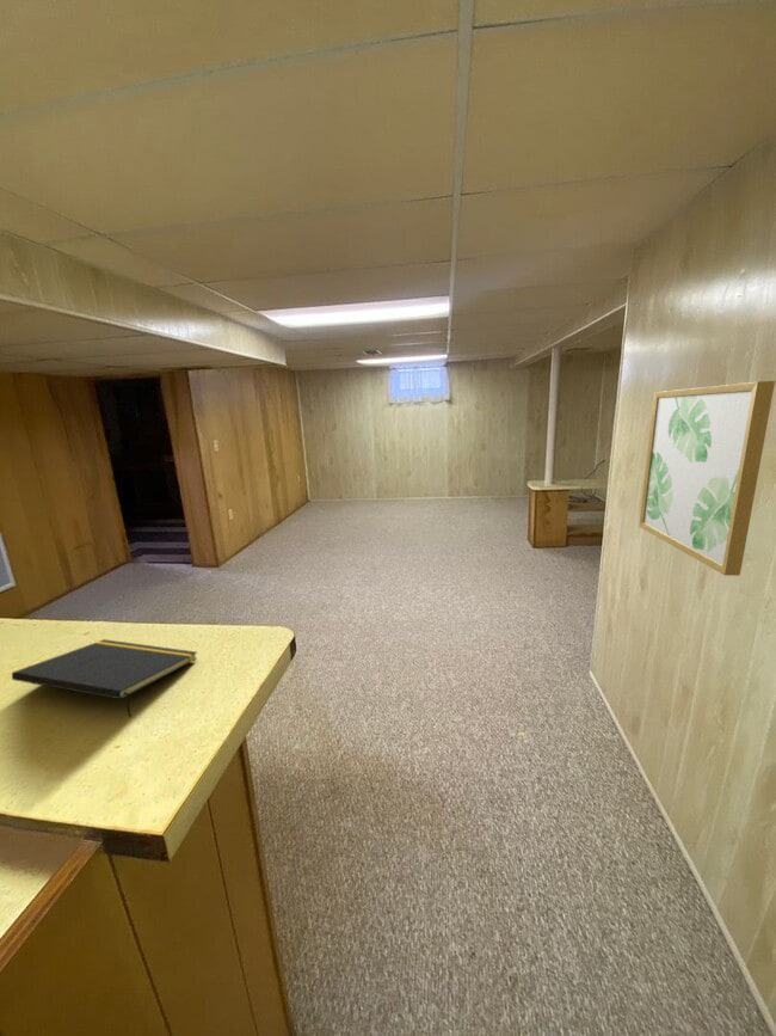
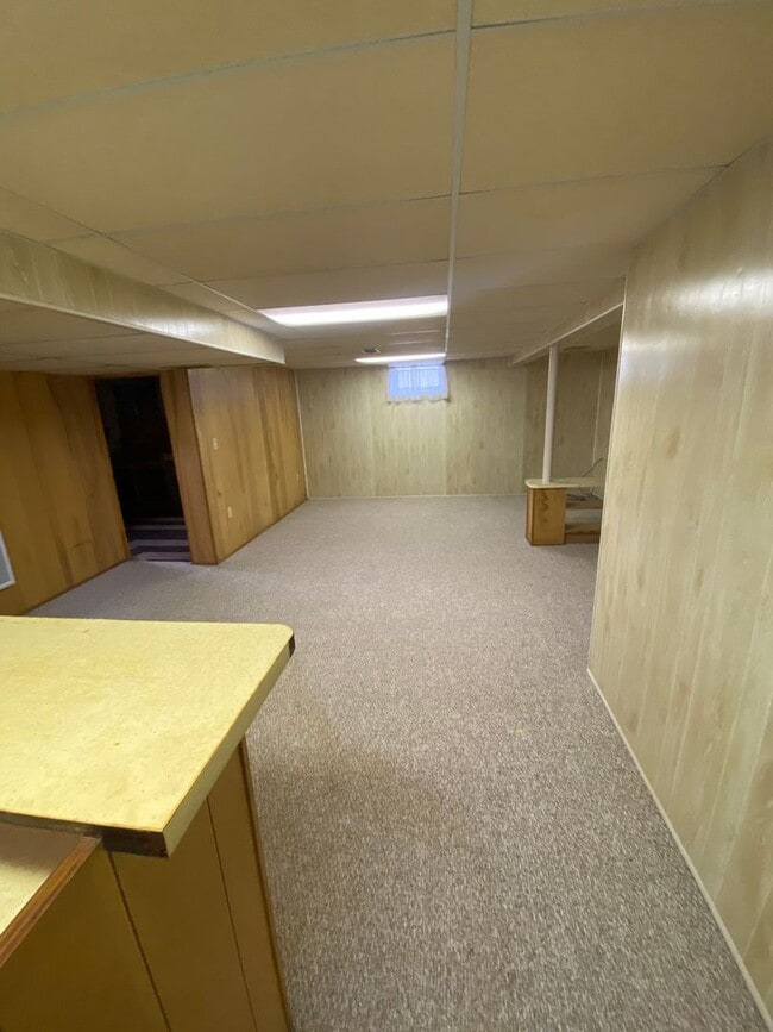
- wall art (690, 471)
- notepad (110, 664)
